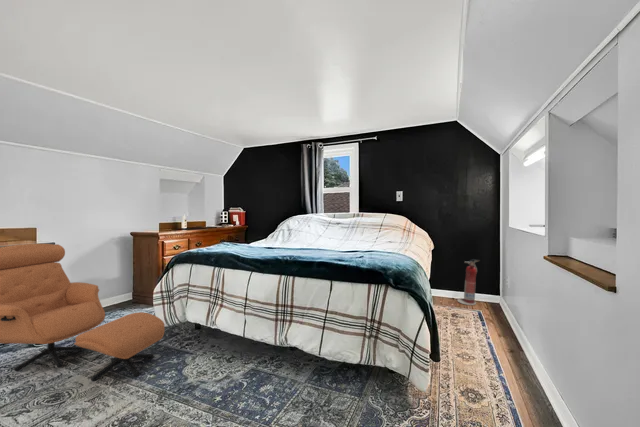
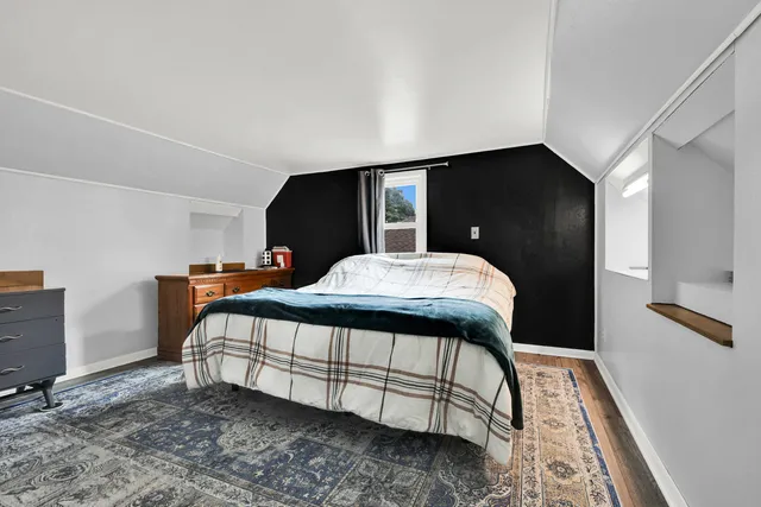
- fire extinguisher (468, 280)
- lounge chair (80, 304)
